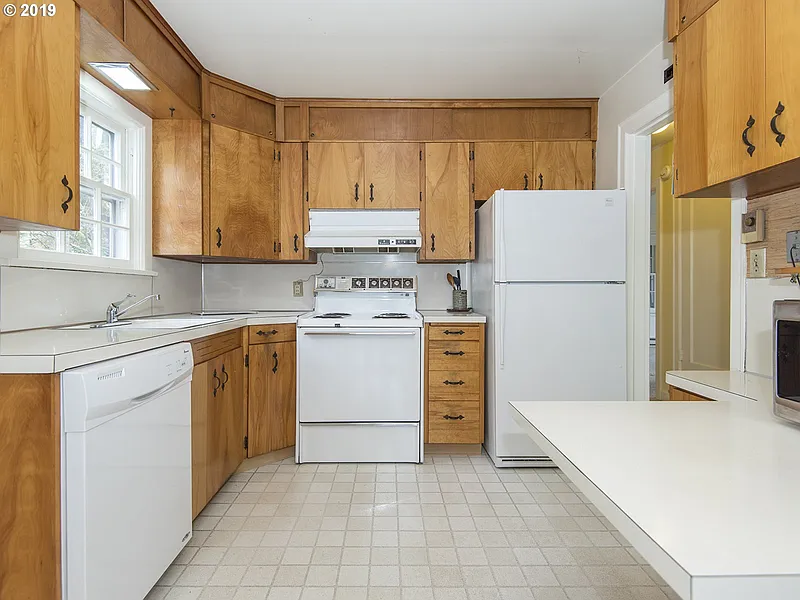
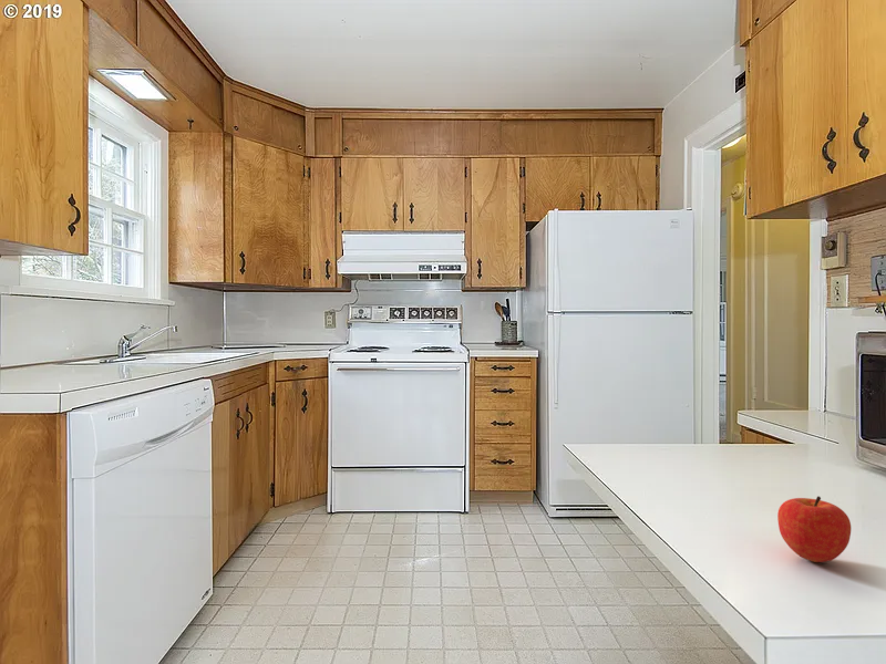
+ fruit (813, 526)
